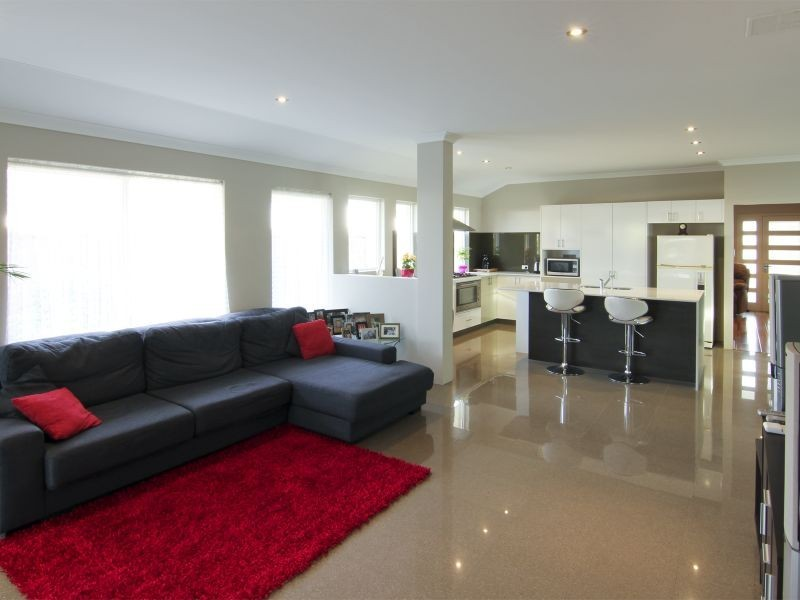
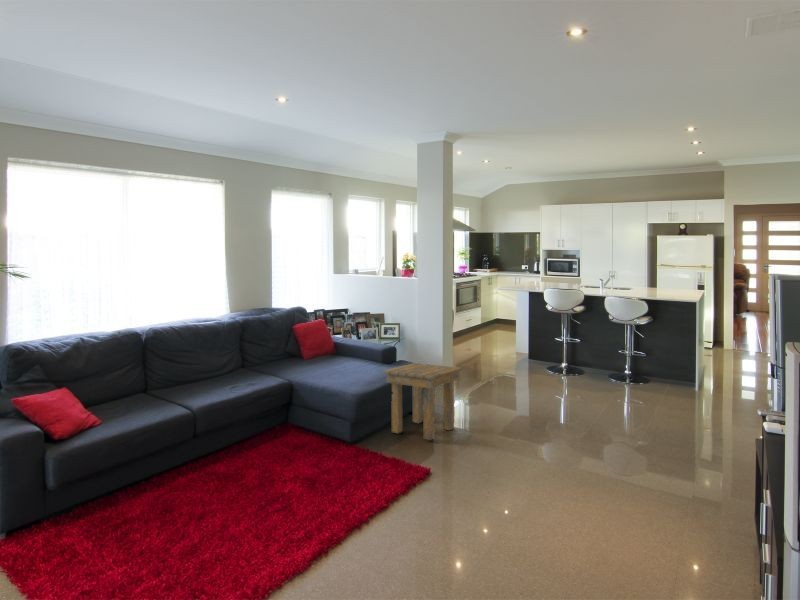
+ side table (423, 399)
